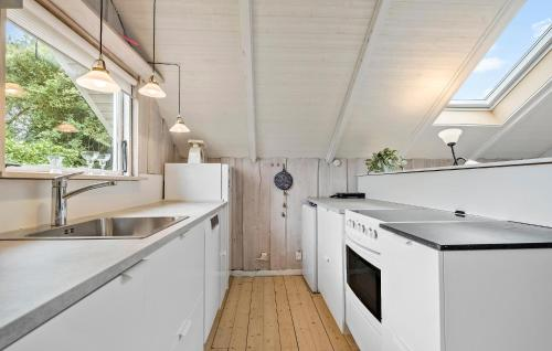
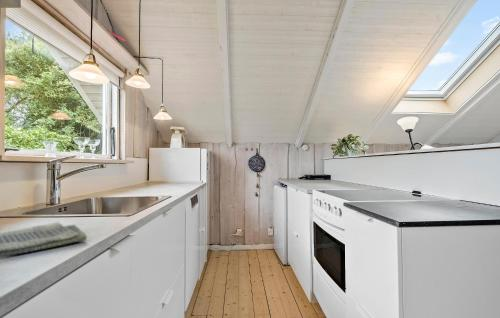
+ dish towel (38, 235)
